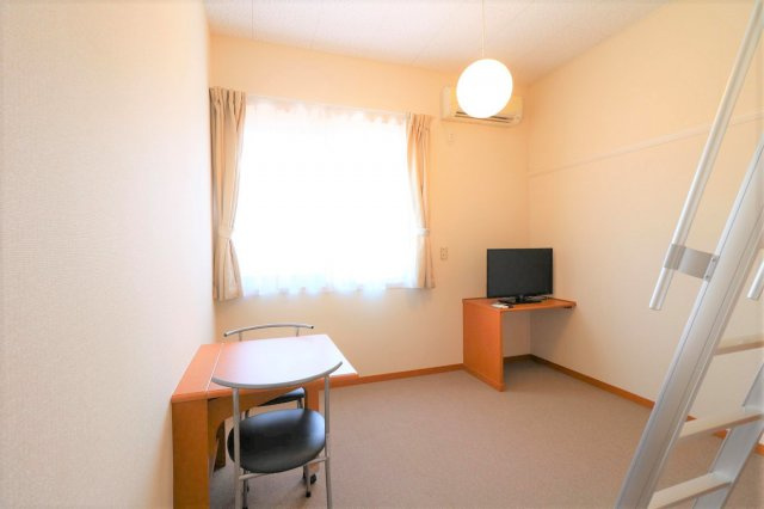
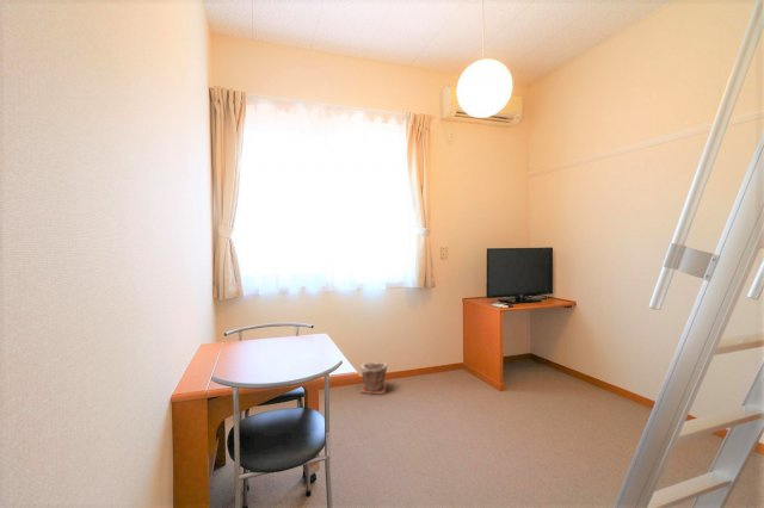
+ plant pot (374, 376)
